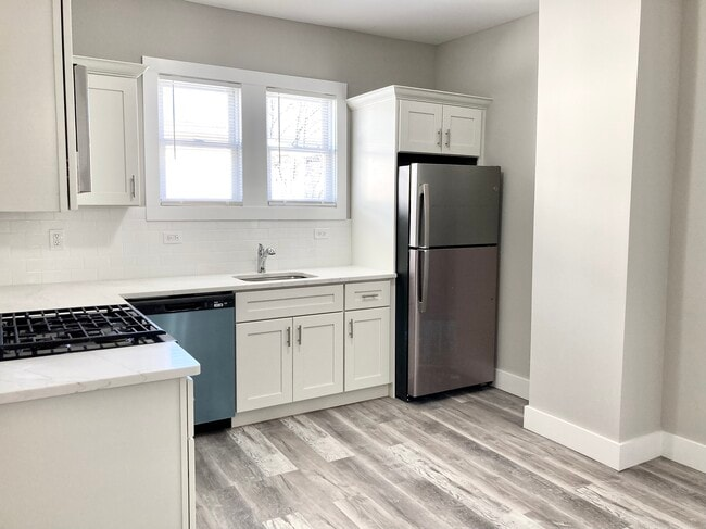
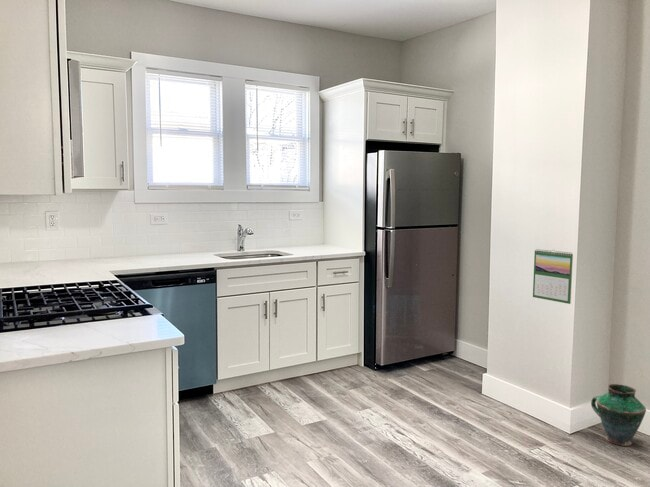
+ calendar (552, 275)
+ vase (615, 412)
